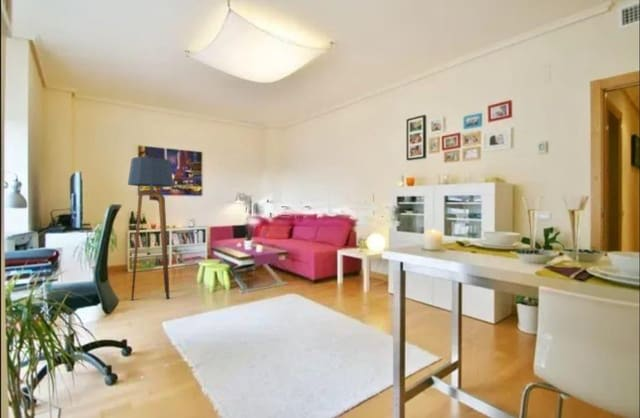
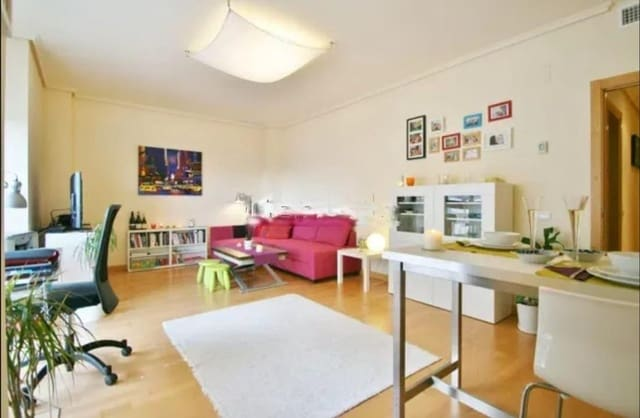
- floor lamp (160, 227)
